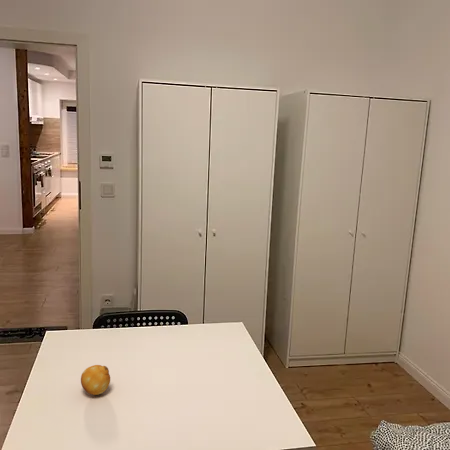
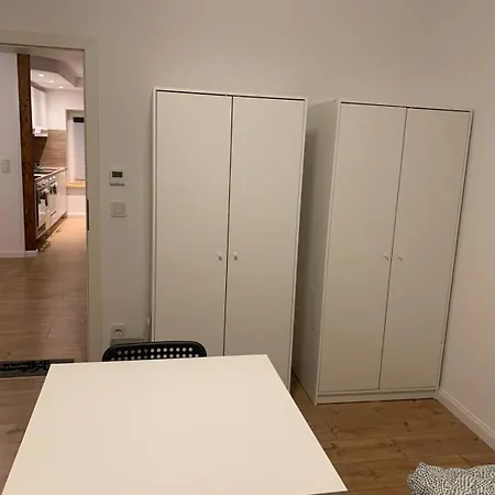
- fruit (95, 379)
